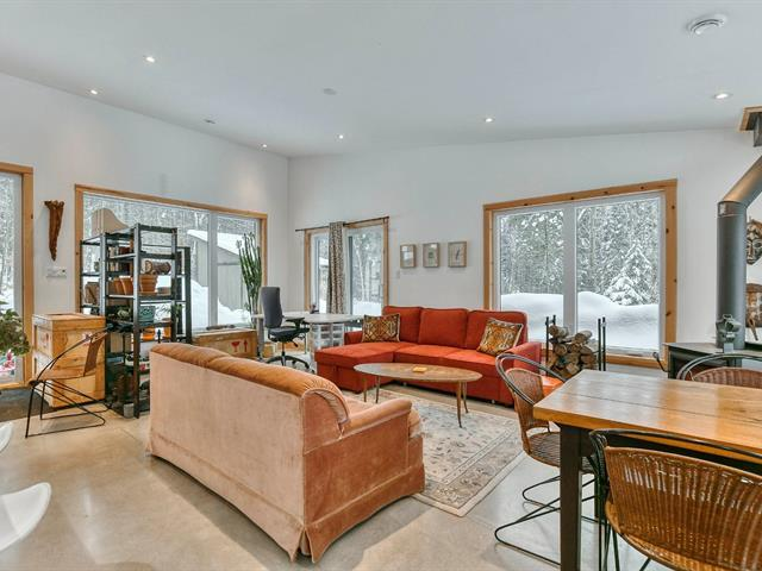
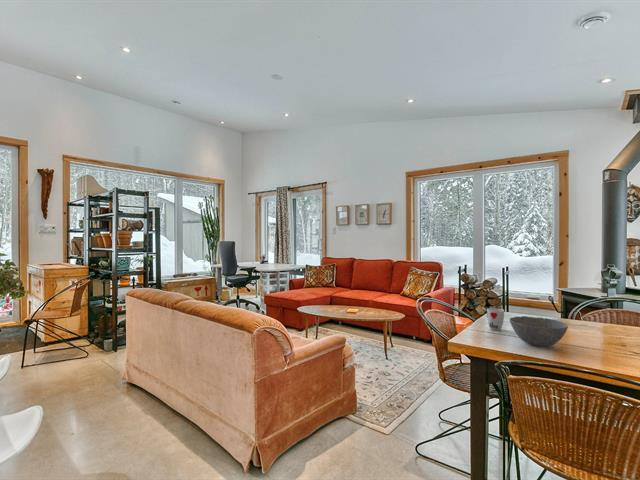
+ cup (495, 319)
+ bowl (537, 332)
